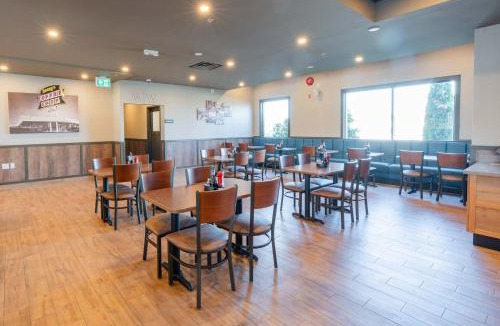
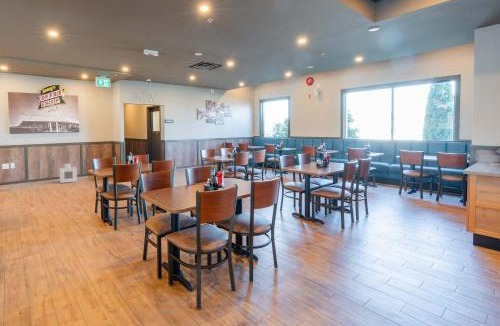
+ air purifier (67, 172)
